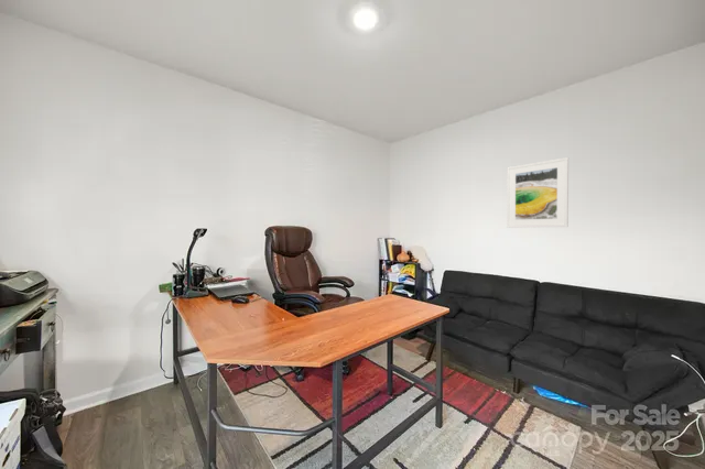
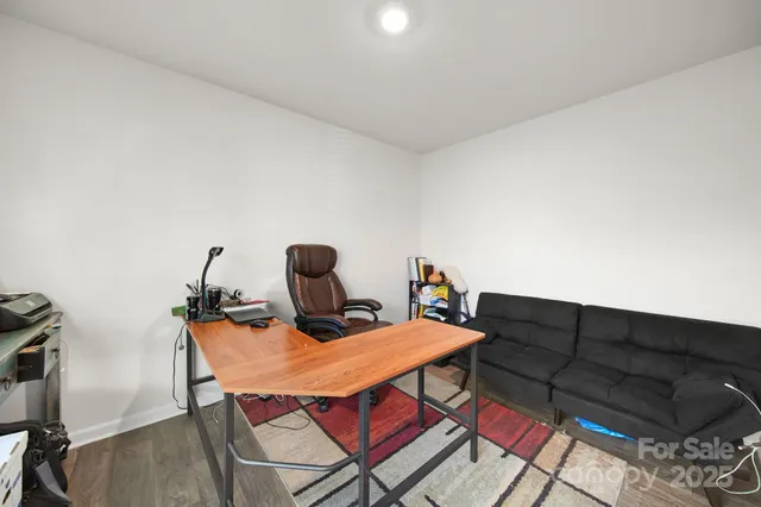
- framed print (535, 195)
